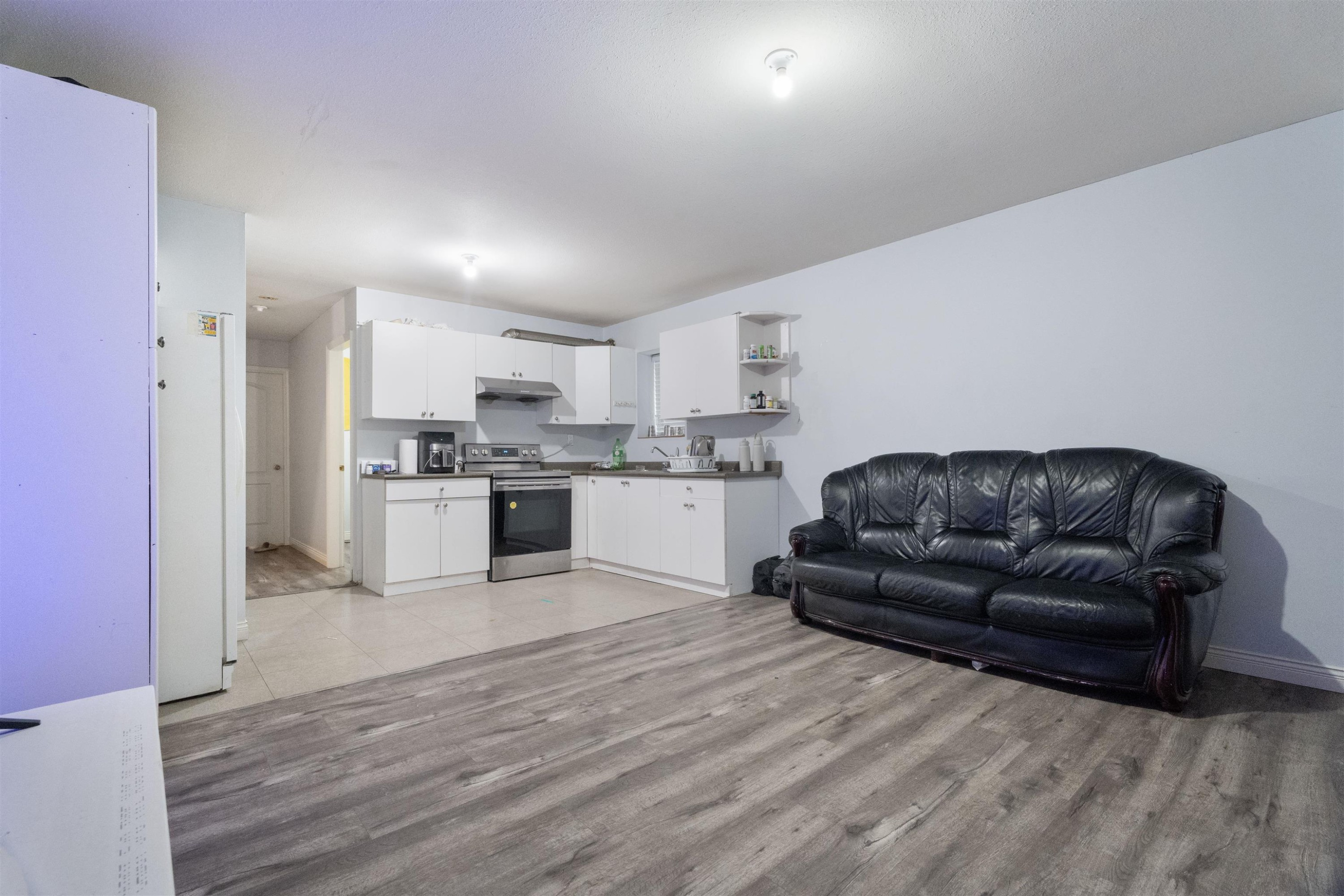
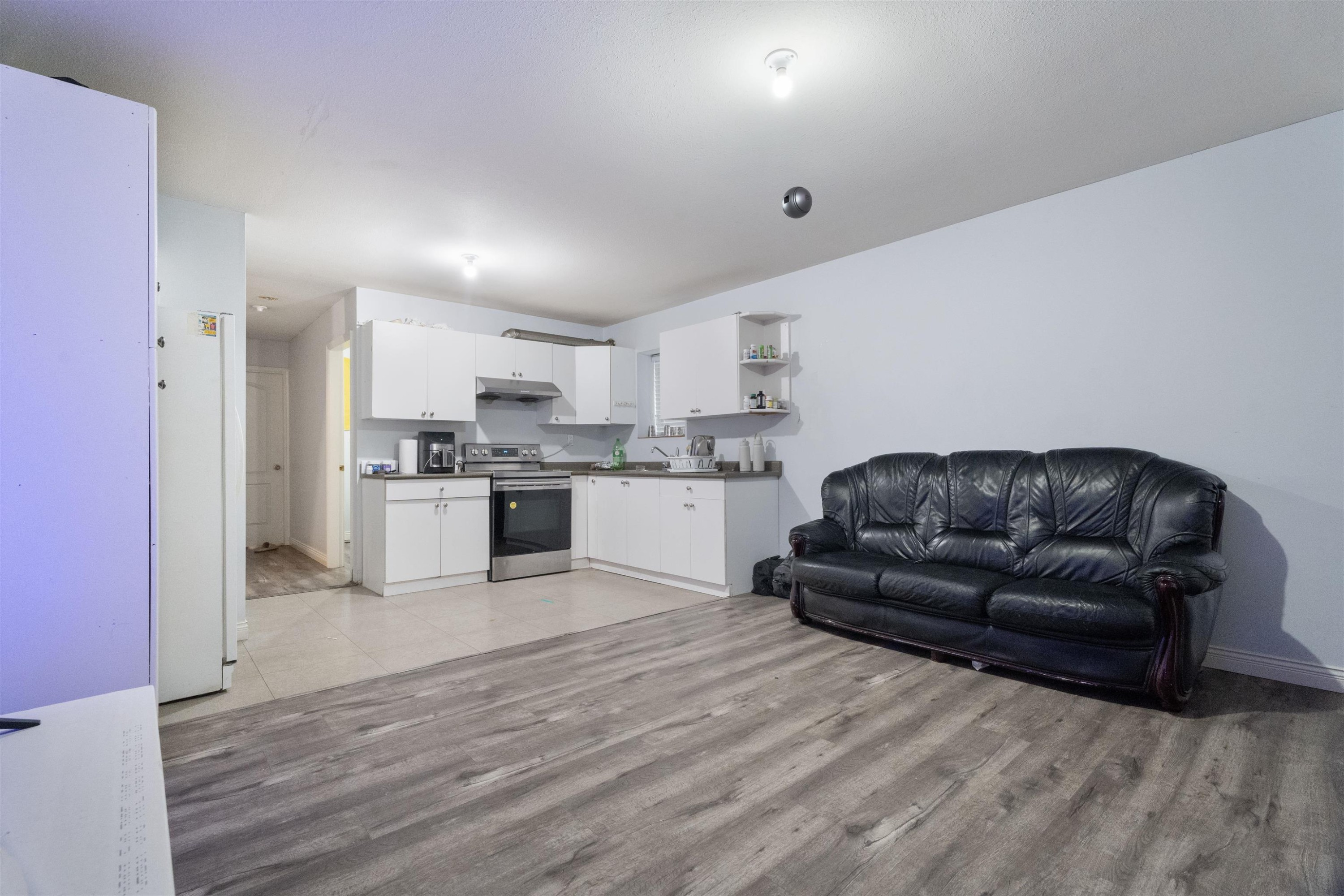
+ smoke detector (797, 202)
